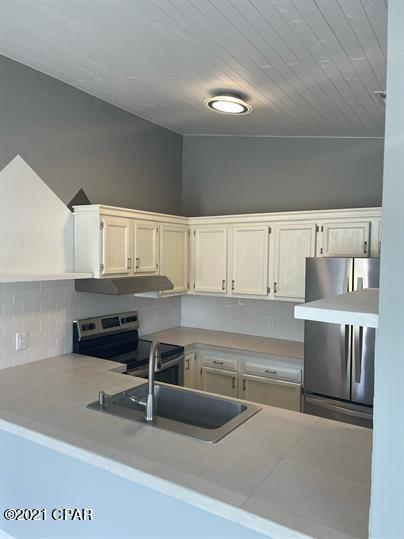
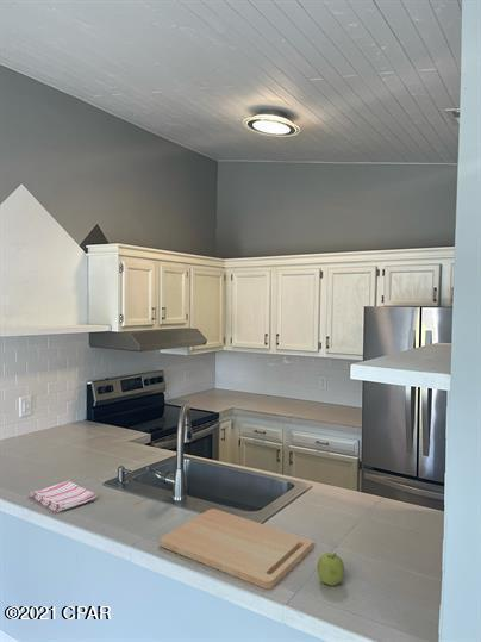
+ cutting board (236, 542)
+ fruit (330, 567)
+ dish towel (63, 493)
